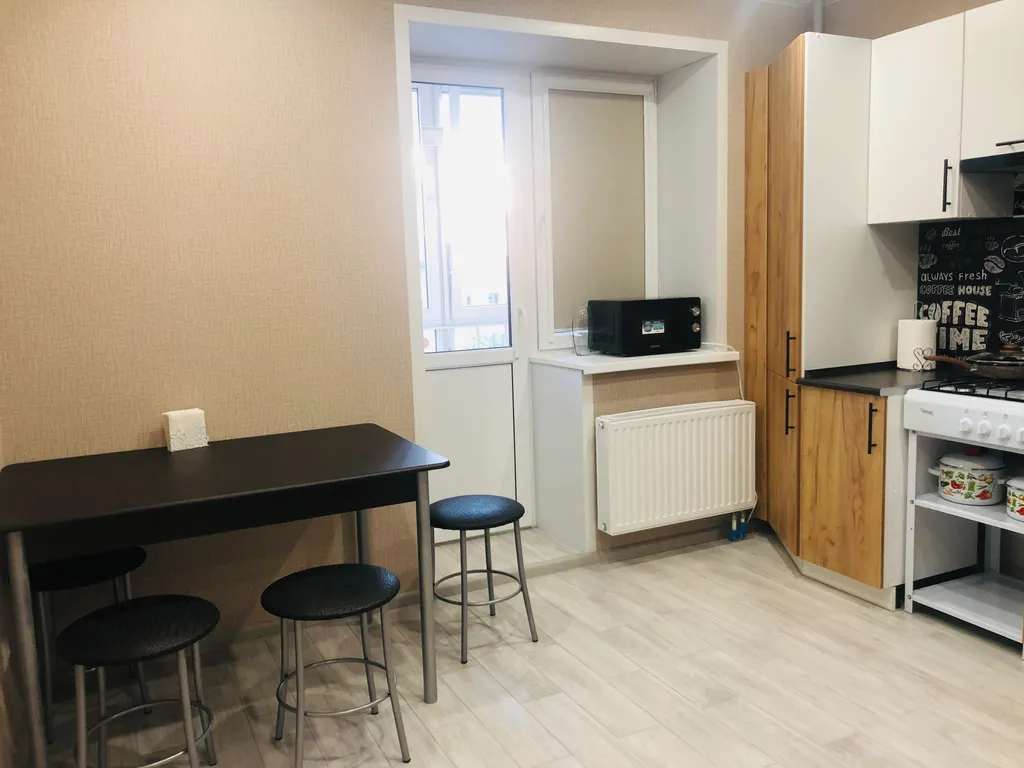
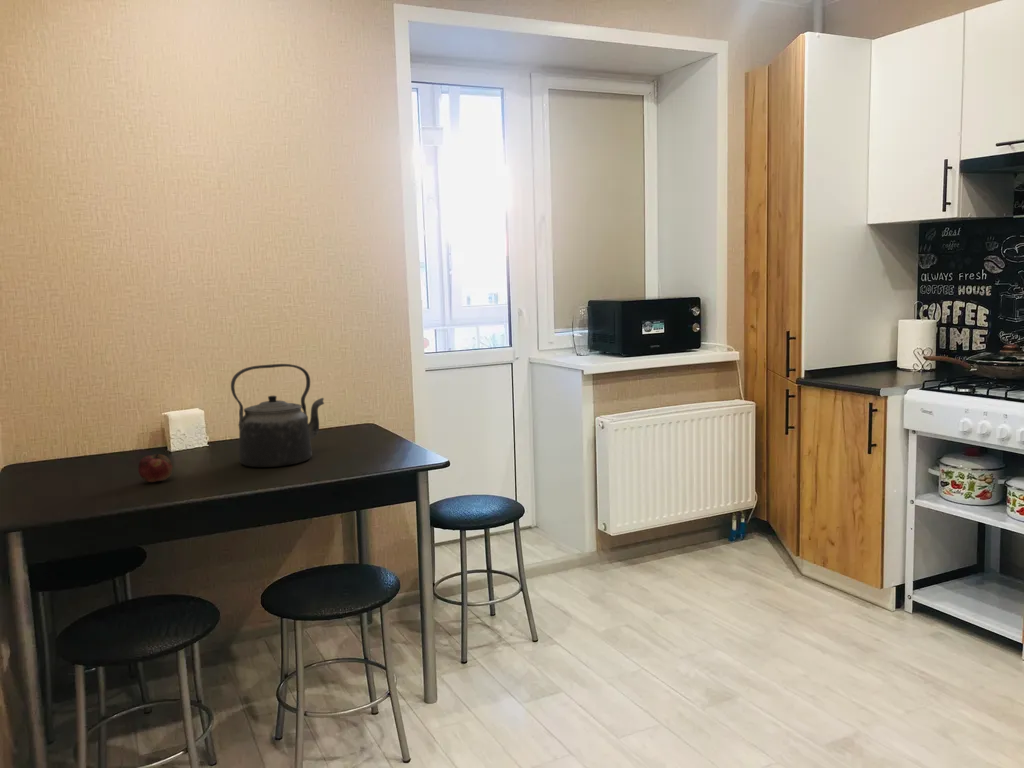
+ fruit (155, 467)
+ kettle (280, 412)
